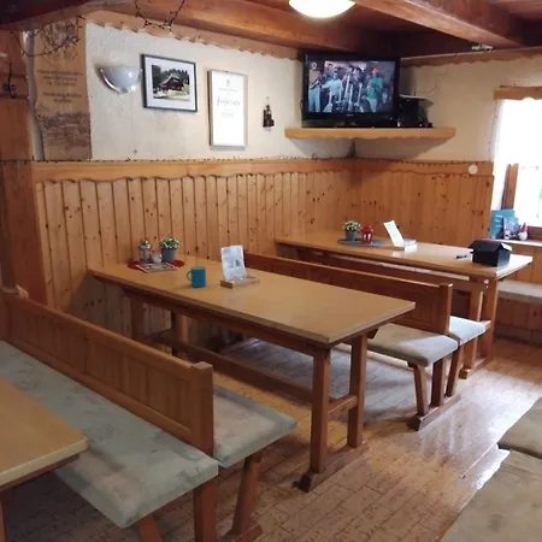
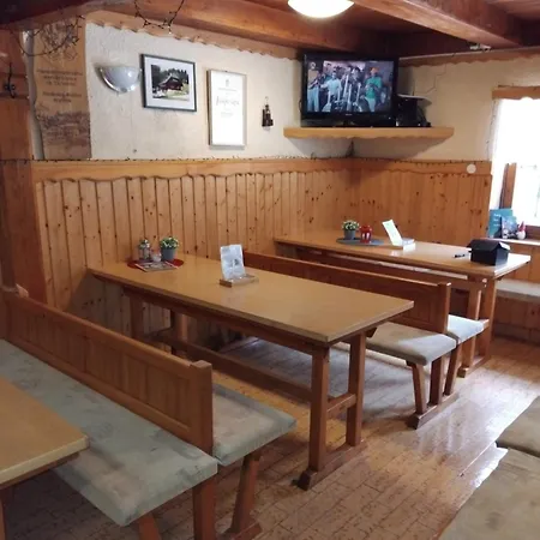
- mug (195, 277)
